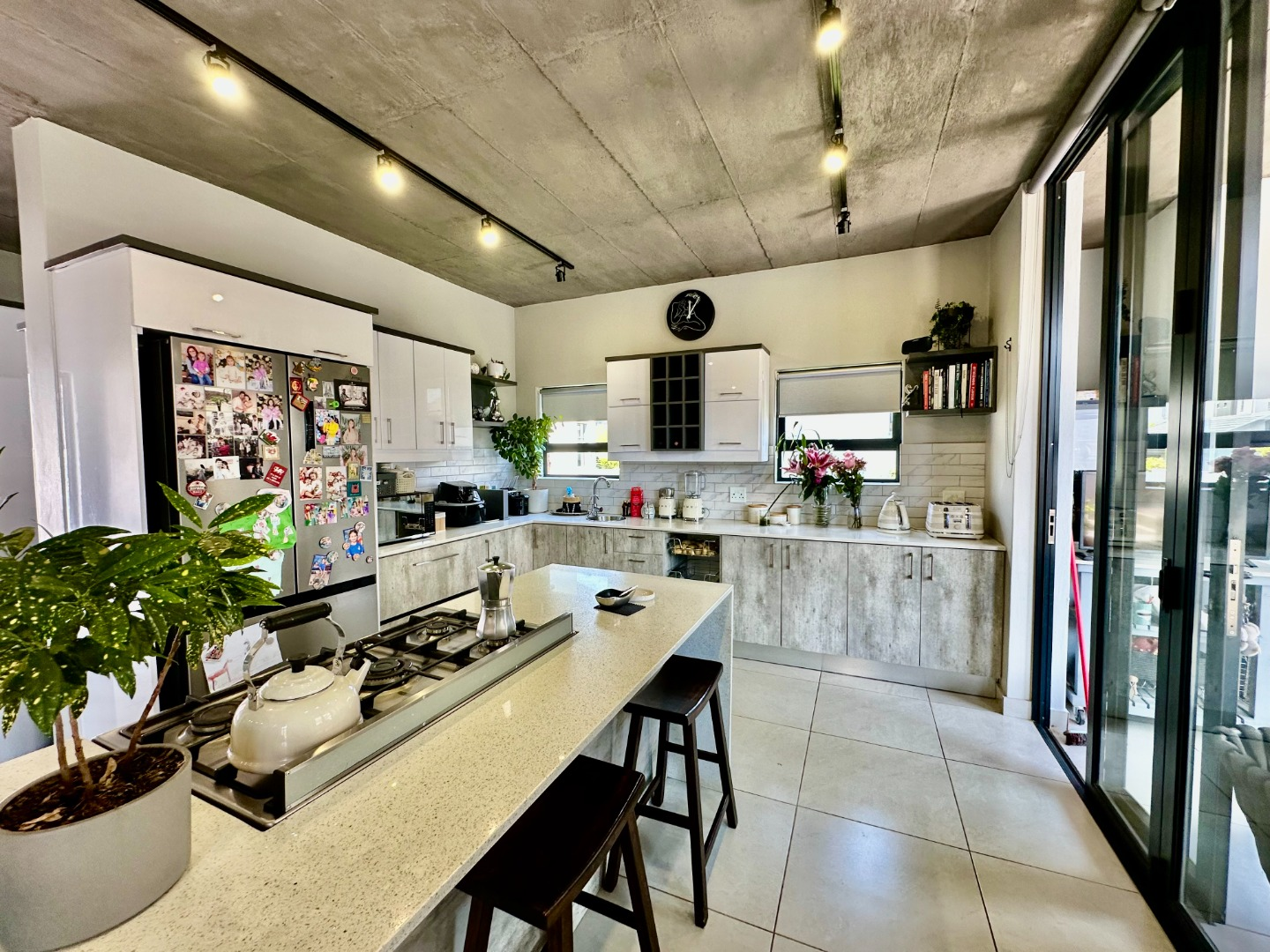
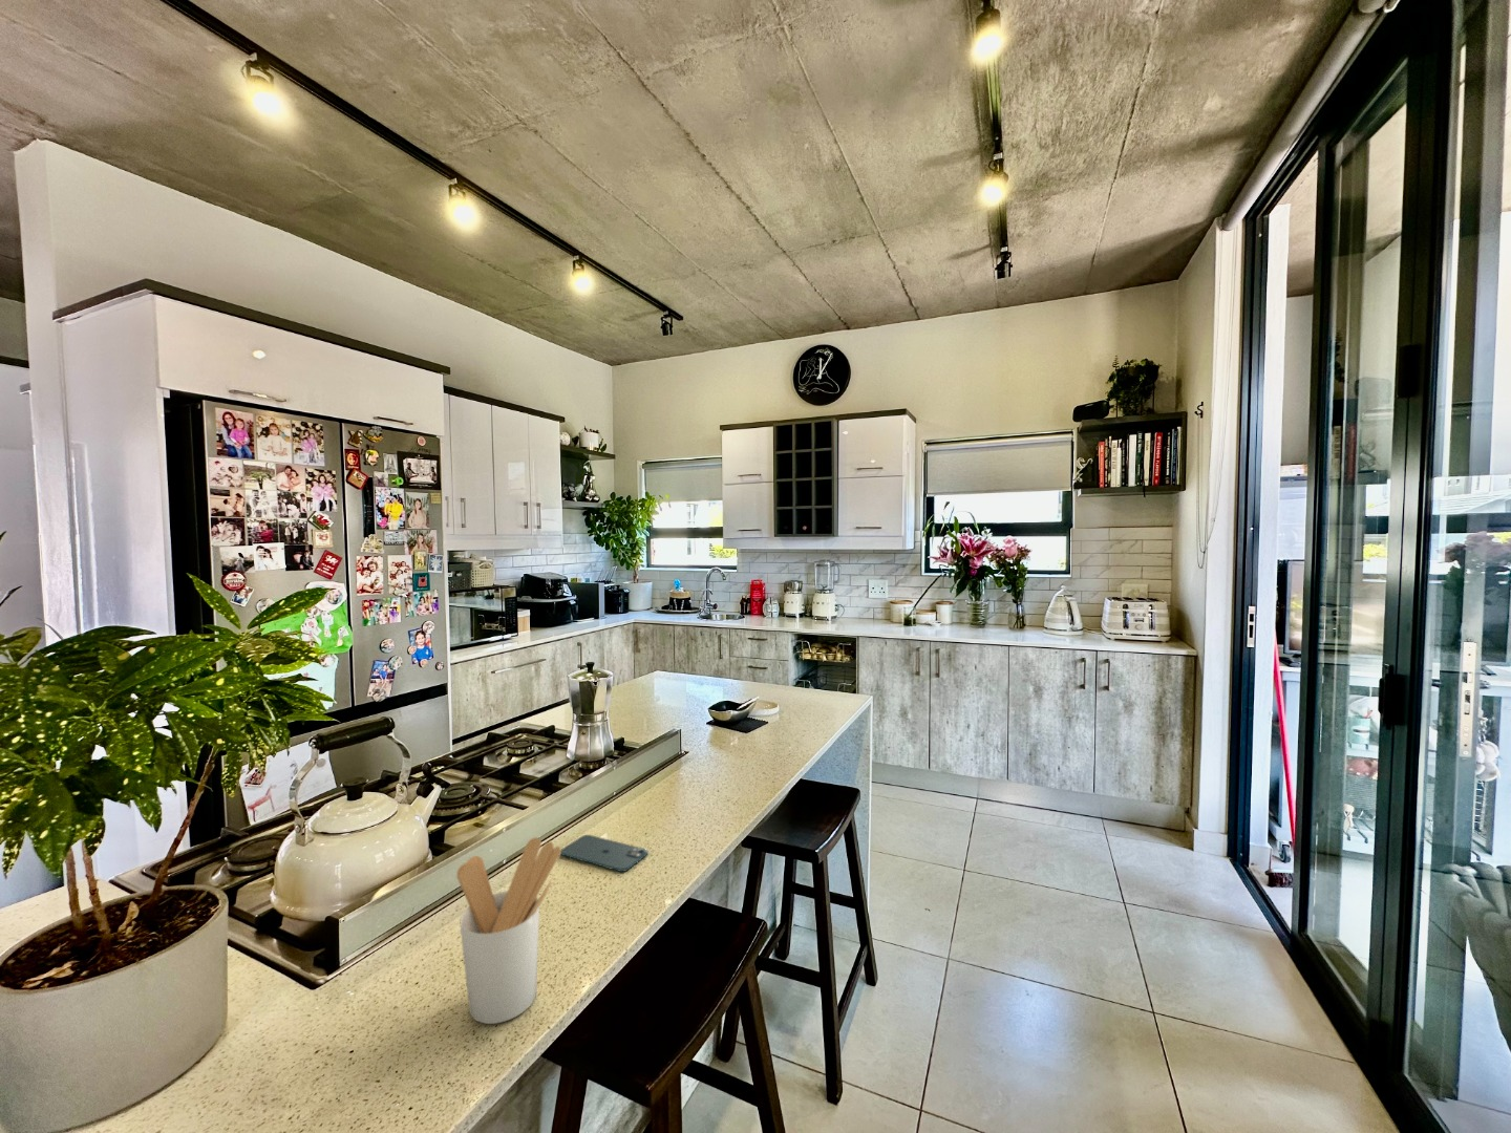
+ utensil holder (515, 922)
+ smartphone (603, 851)
